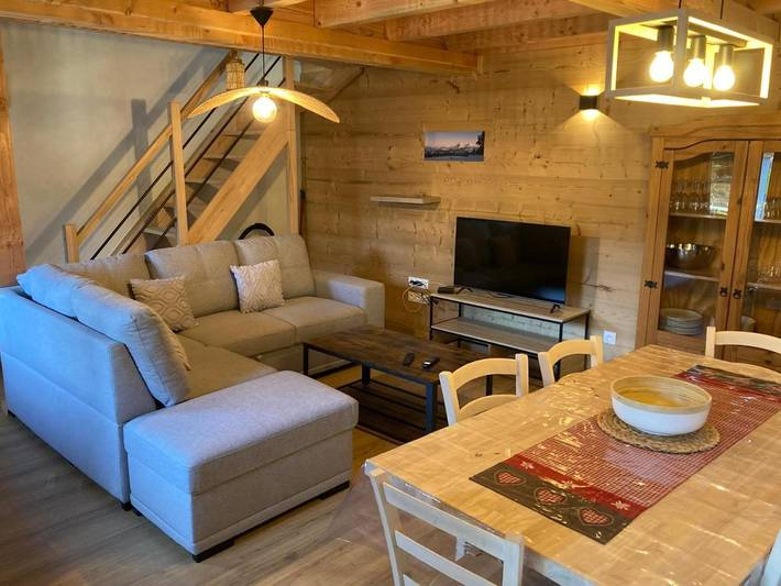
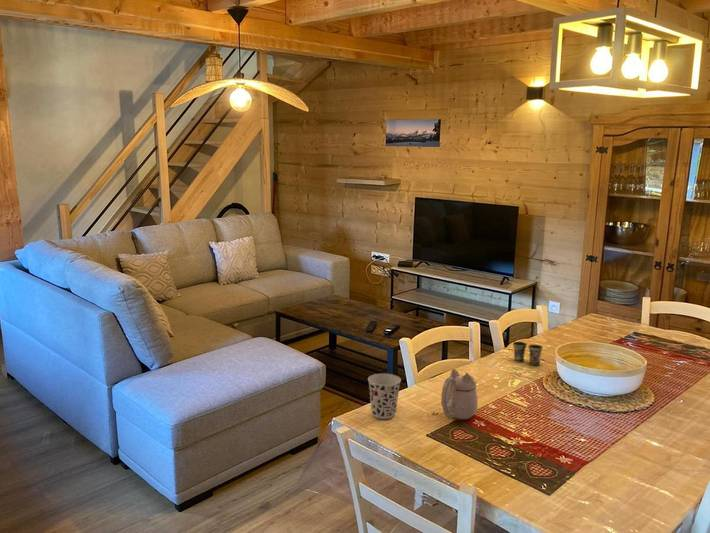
+ teapot (459, 393)
+ cup (383, 396)
+ cup (524, 353)
